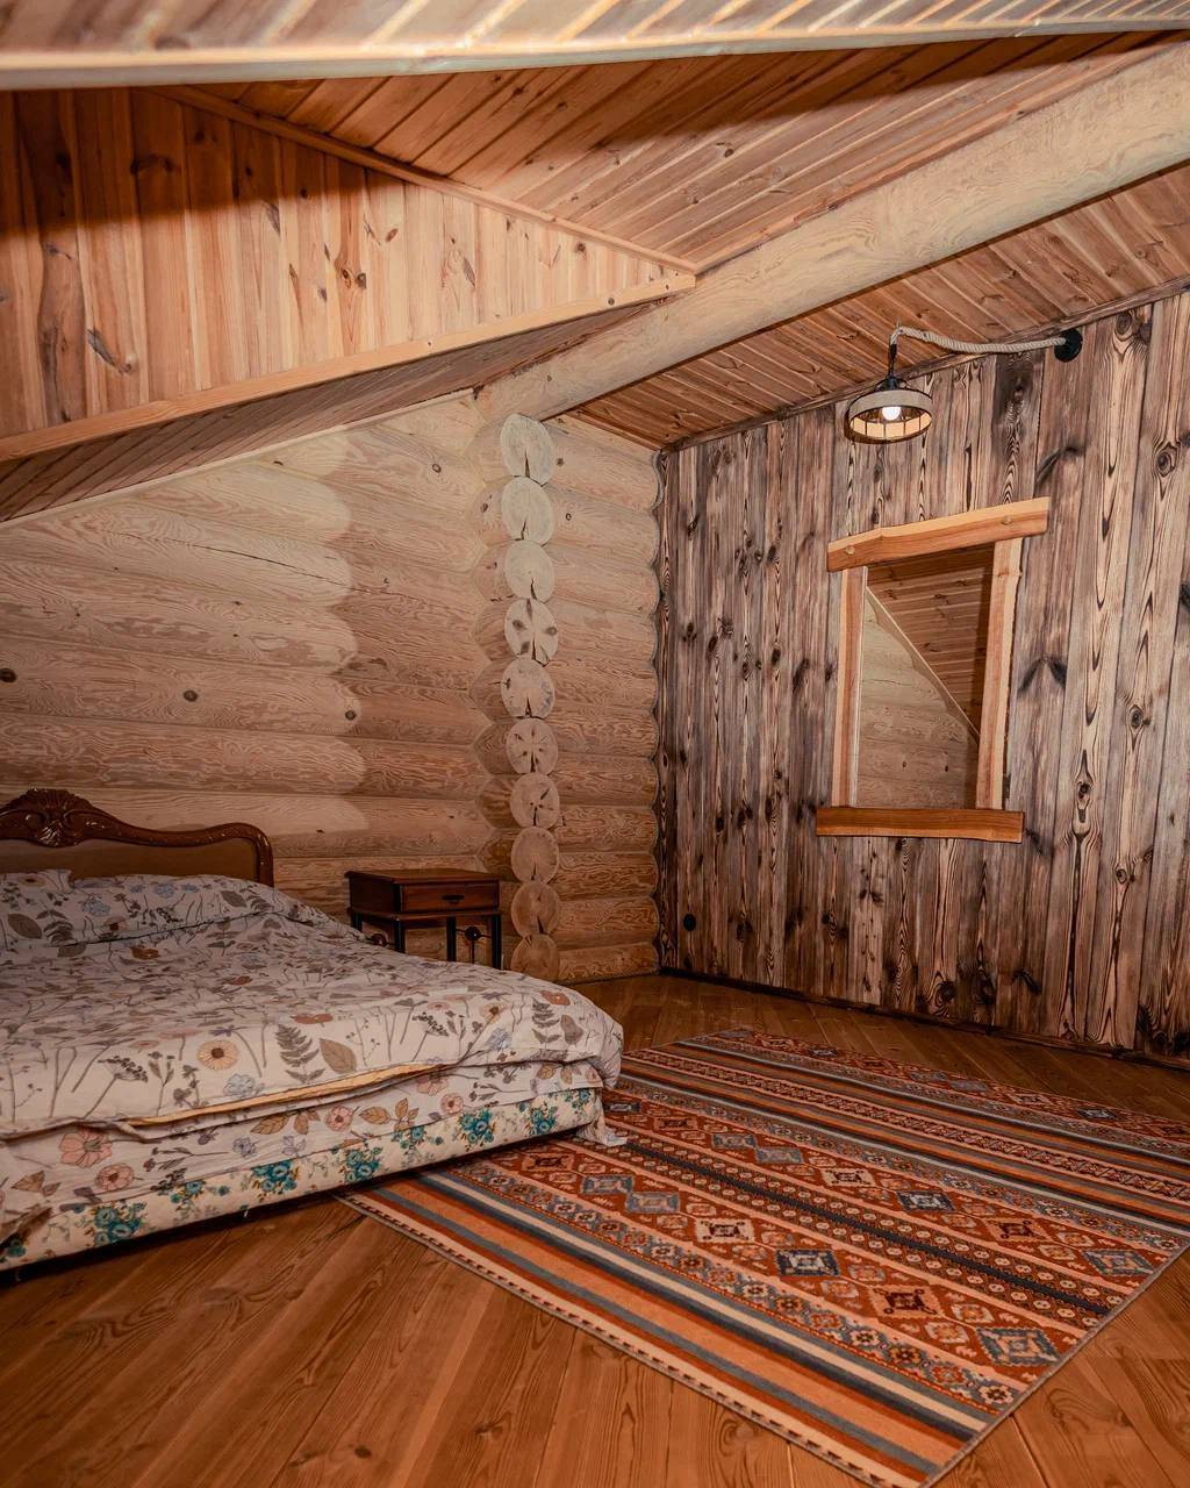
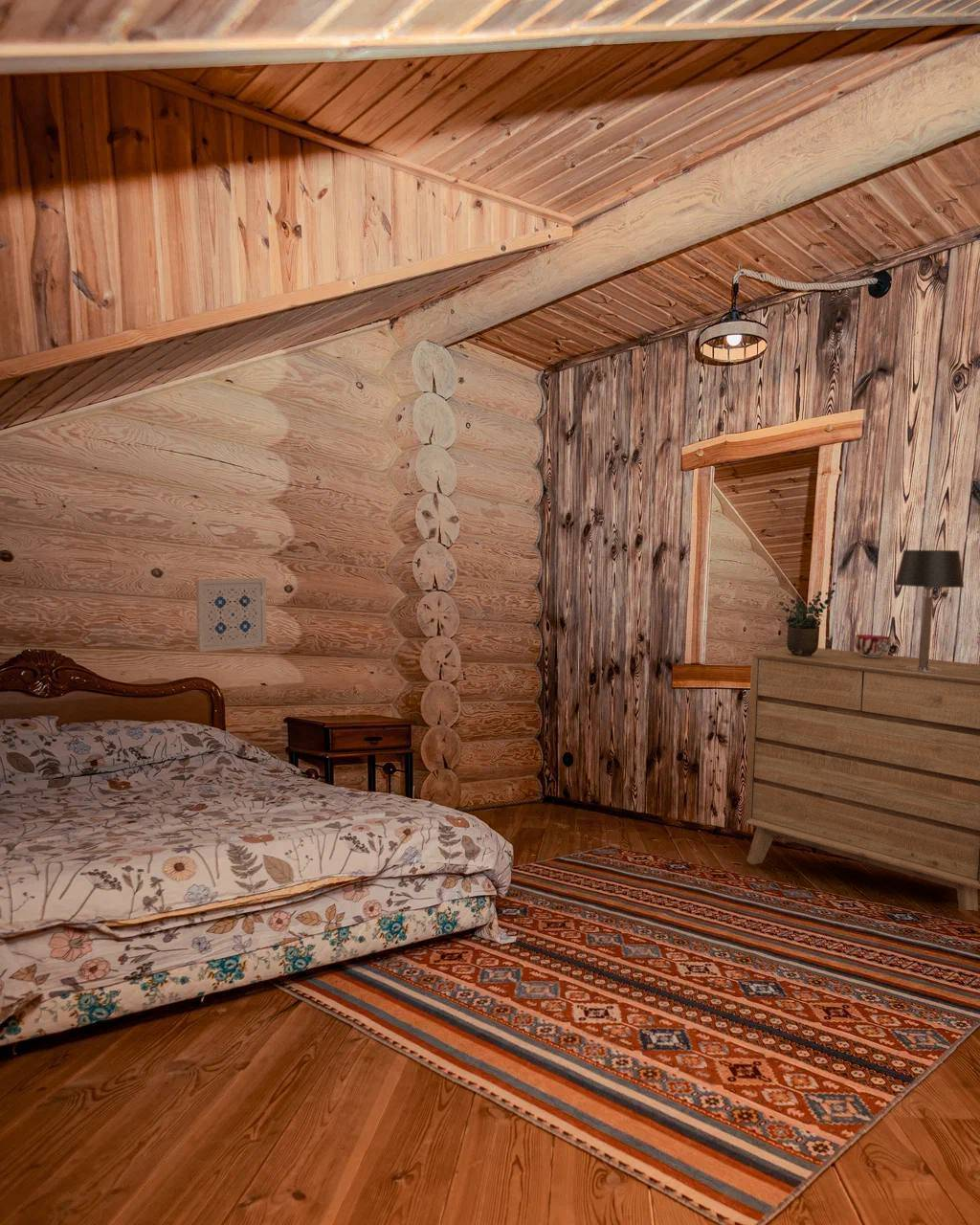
+ wall art (232, 613)
+ potted plant (807, 618)
+ decorative bowl (872, 646)
+ table lamp (926, 610)
+ dresser (873, 771)
